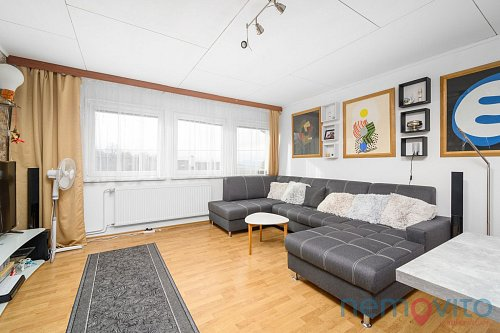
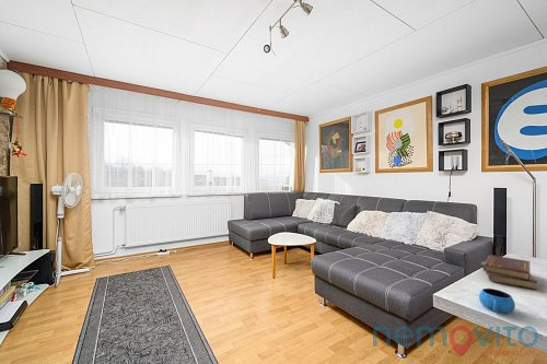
+ book set (505, 270)
+ mug (496, 301)
